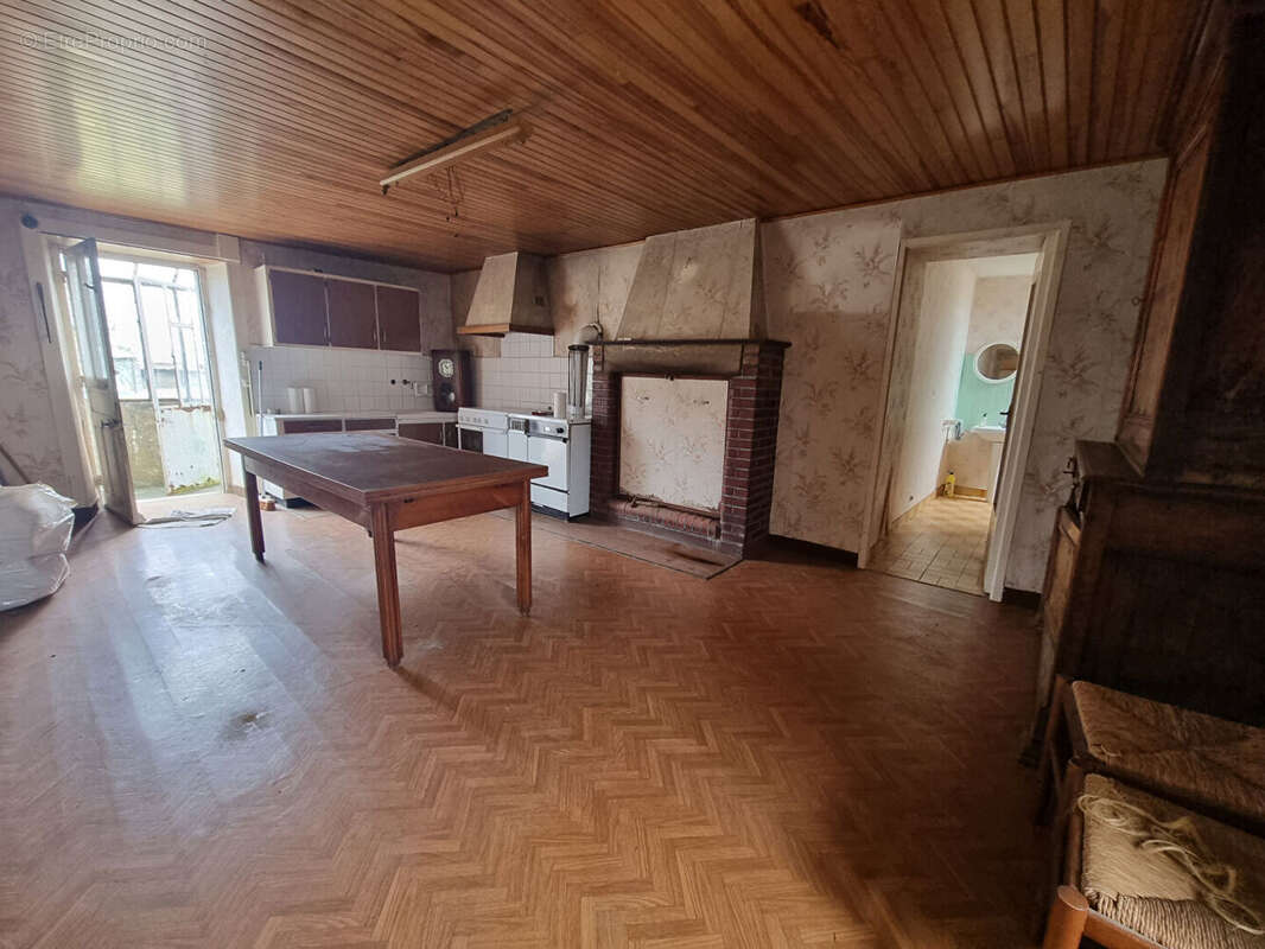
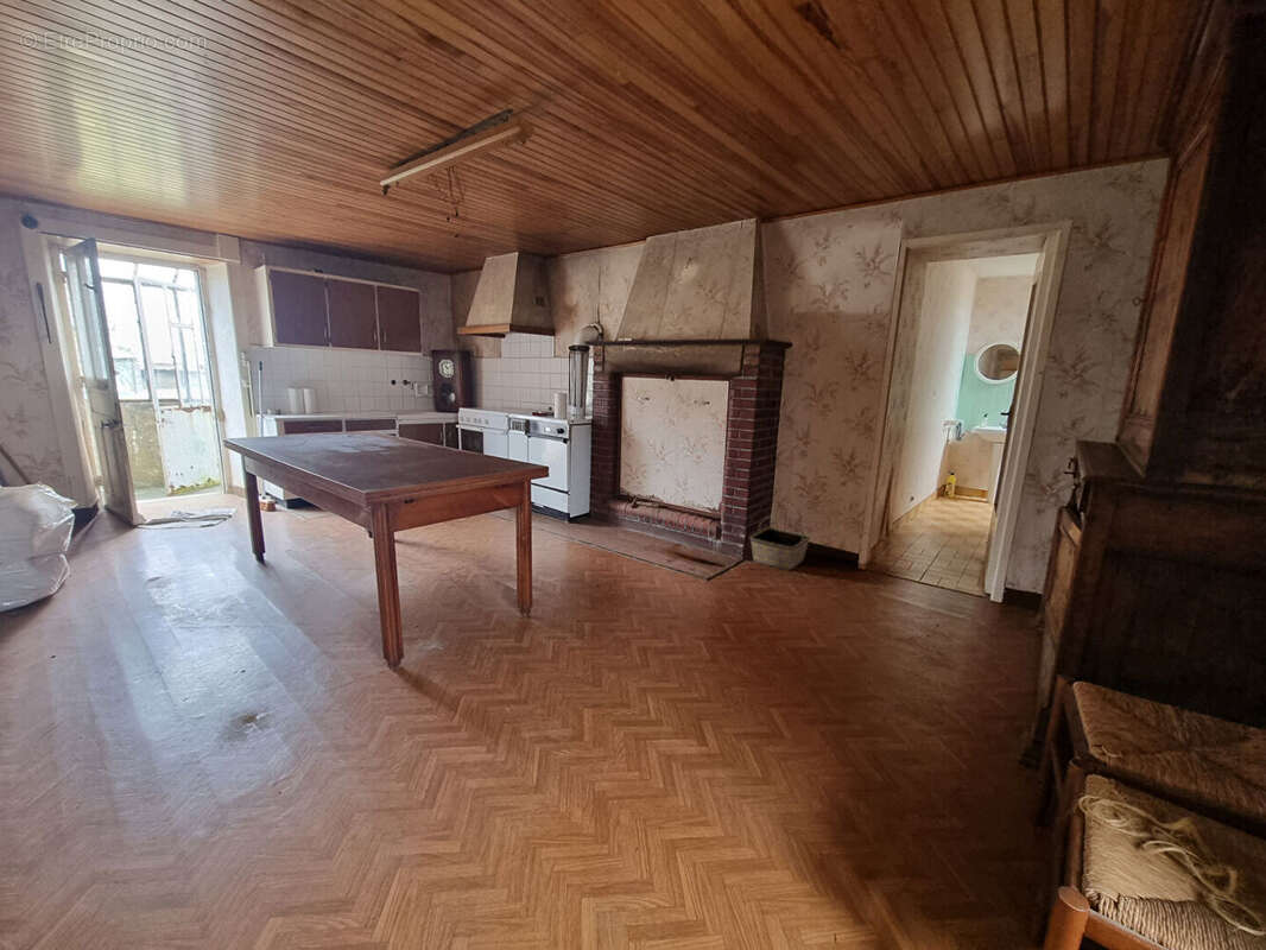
+ basket (780, 538)
